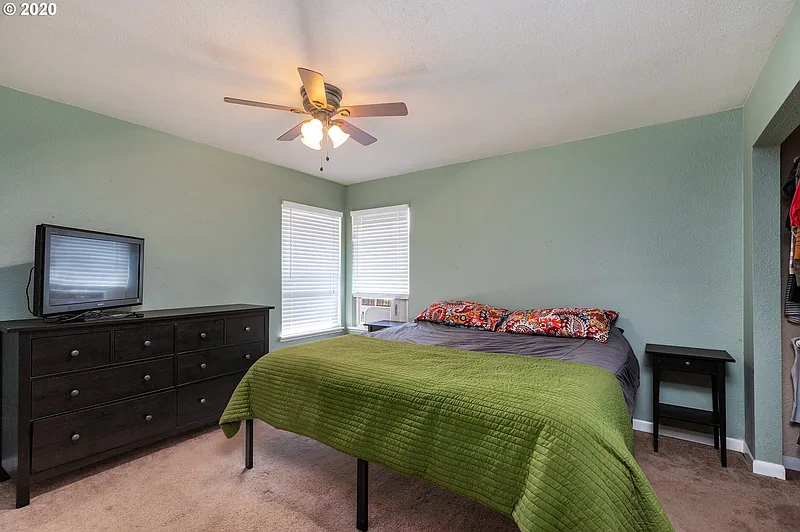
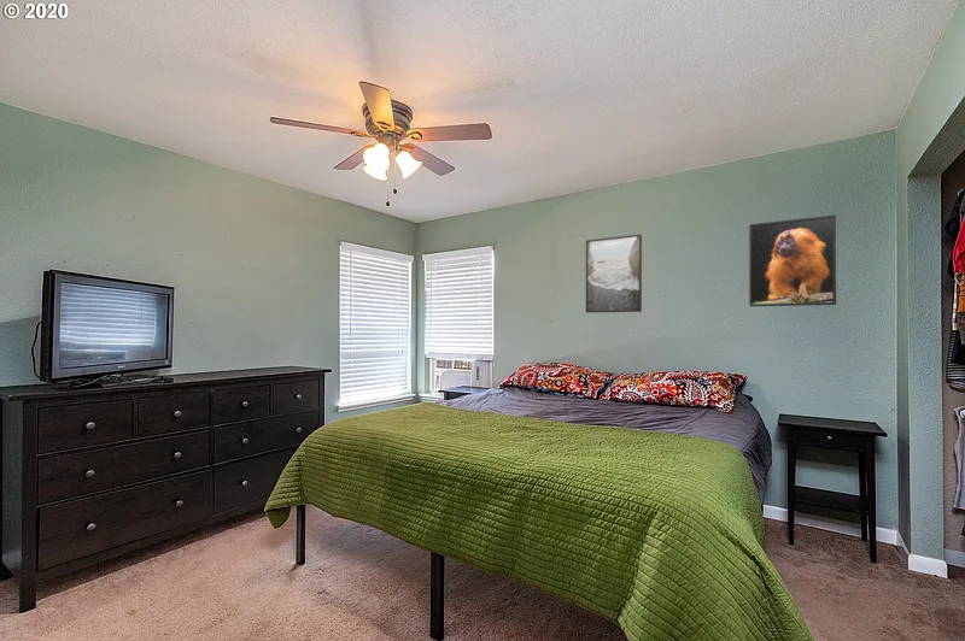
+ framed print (790, 263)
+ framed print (612, 275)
